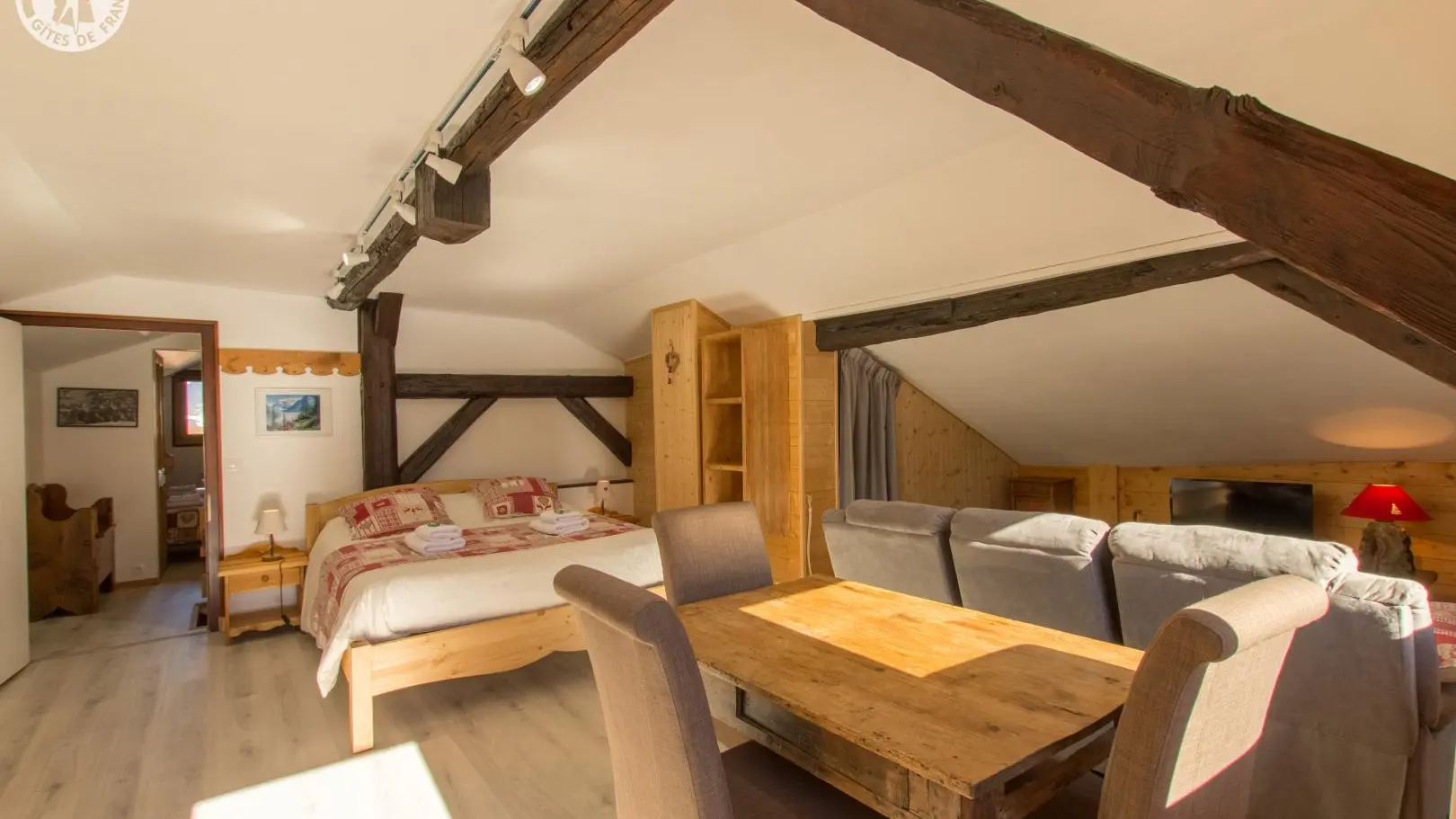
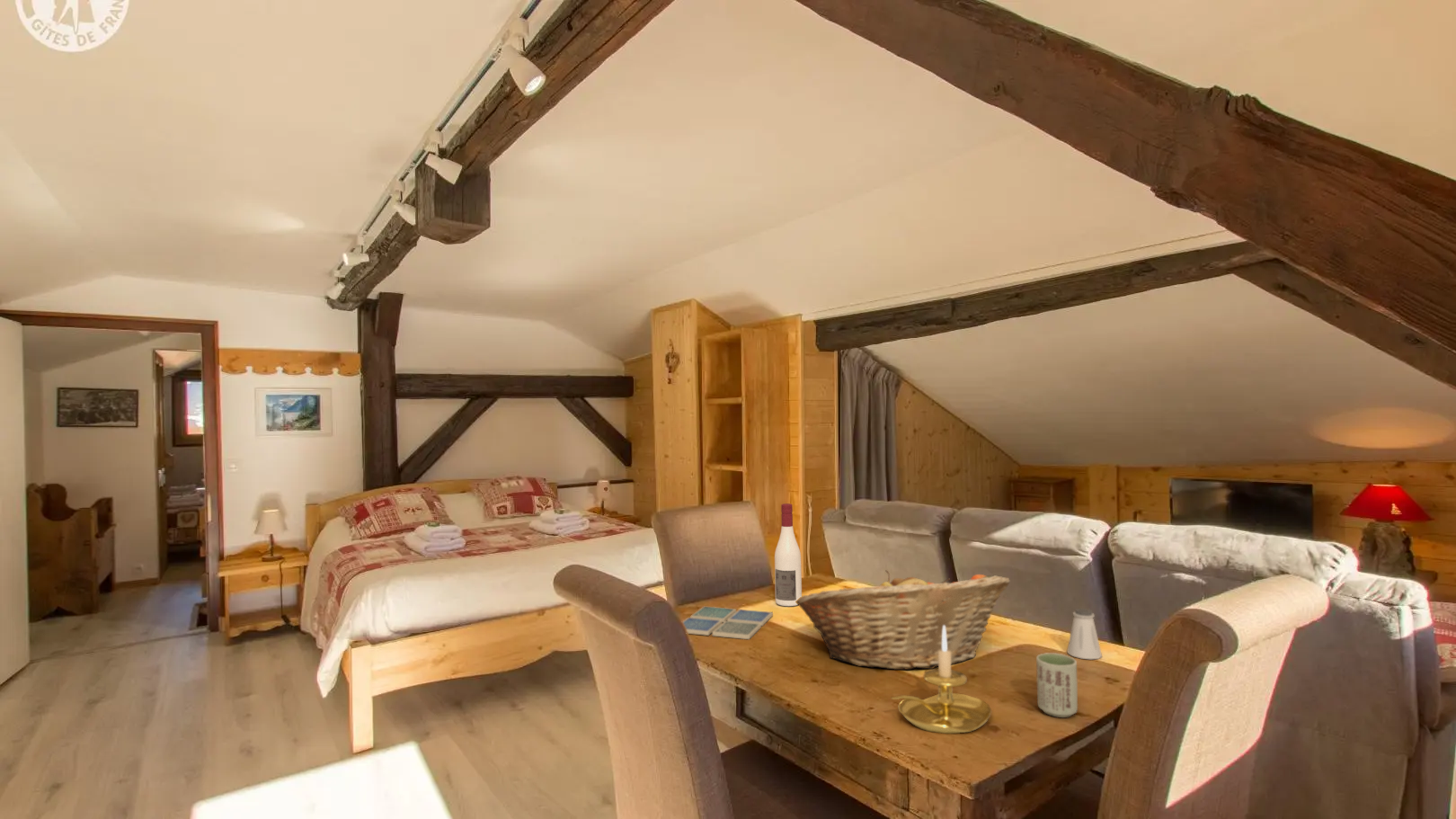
+ cup (1056, 685)
+ saltshaker (1084, 632)
+ drink coaster (724, 621)
+ alcohol (787, 553)
+ fruit basket (901, 609)
+ candle holder (938, 672)
